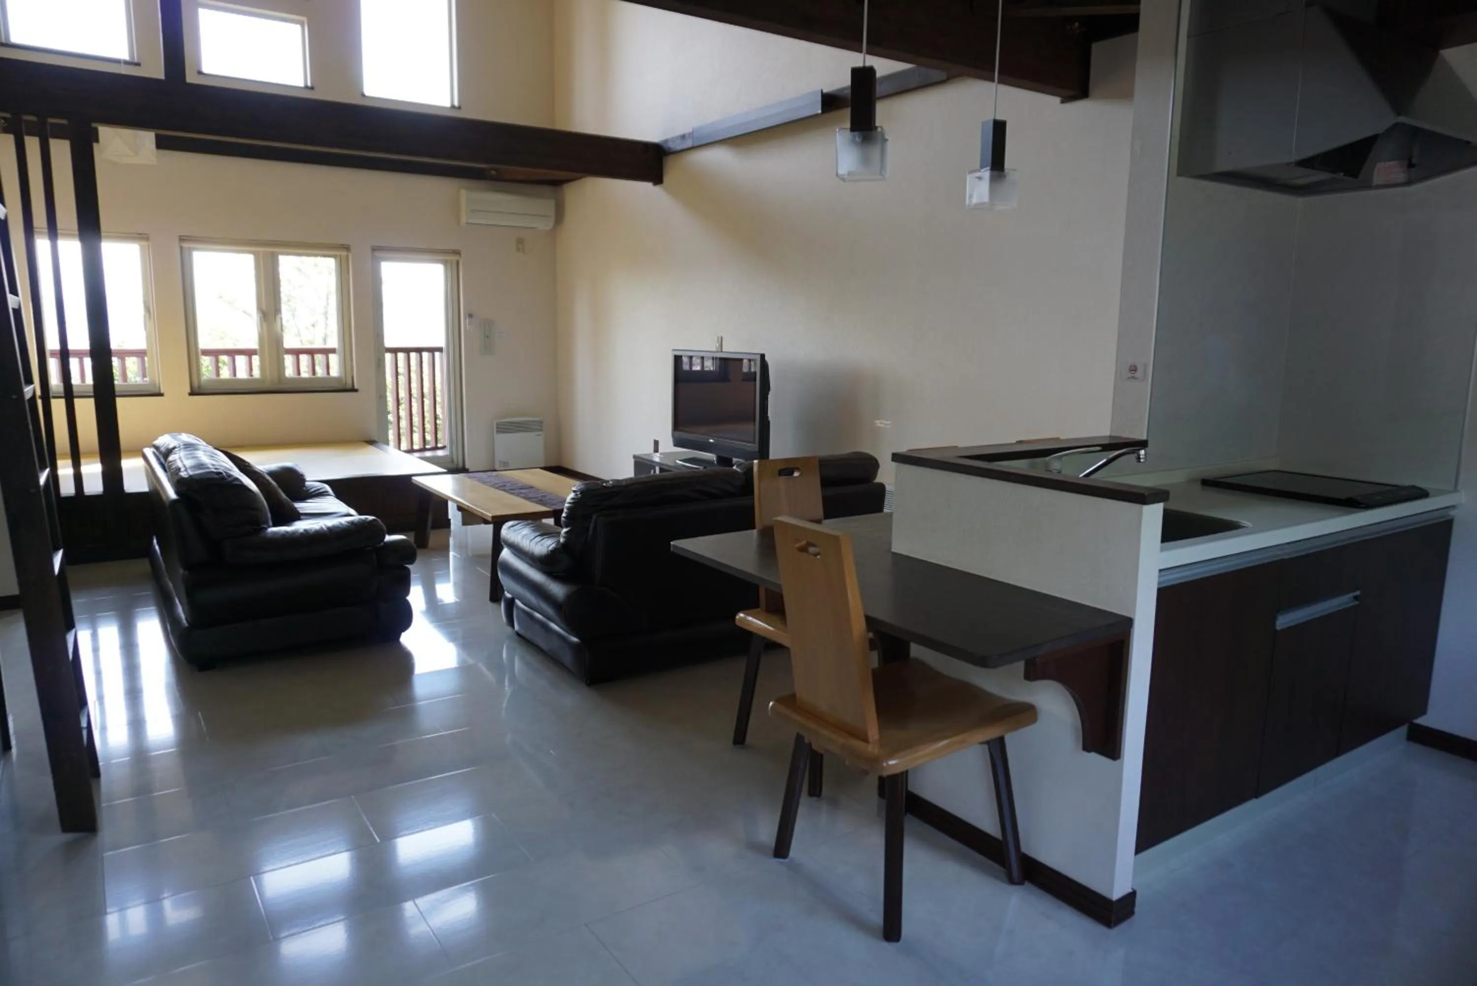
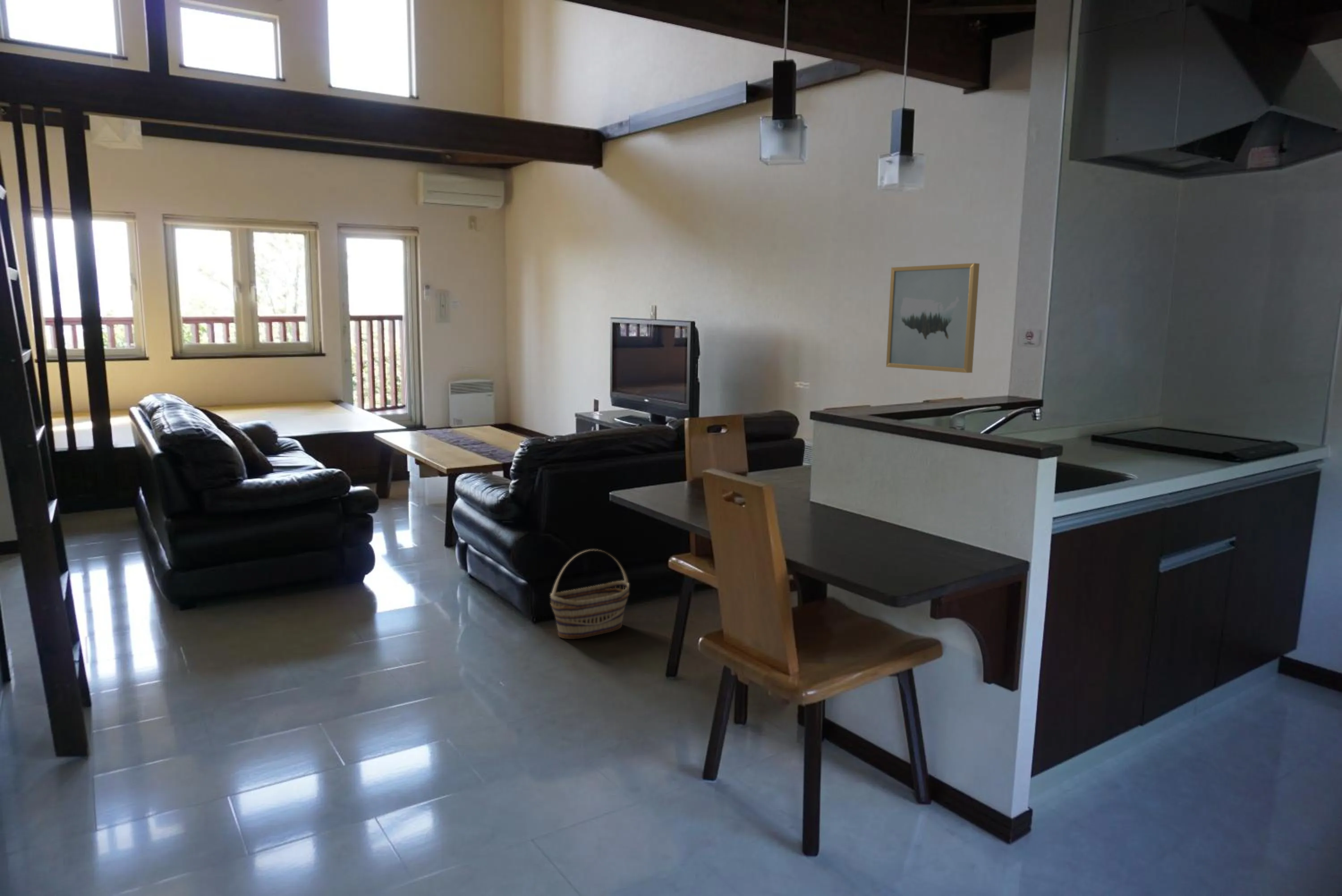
+ wall art (930, 318)
+ basket (590, 590)
